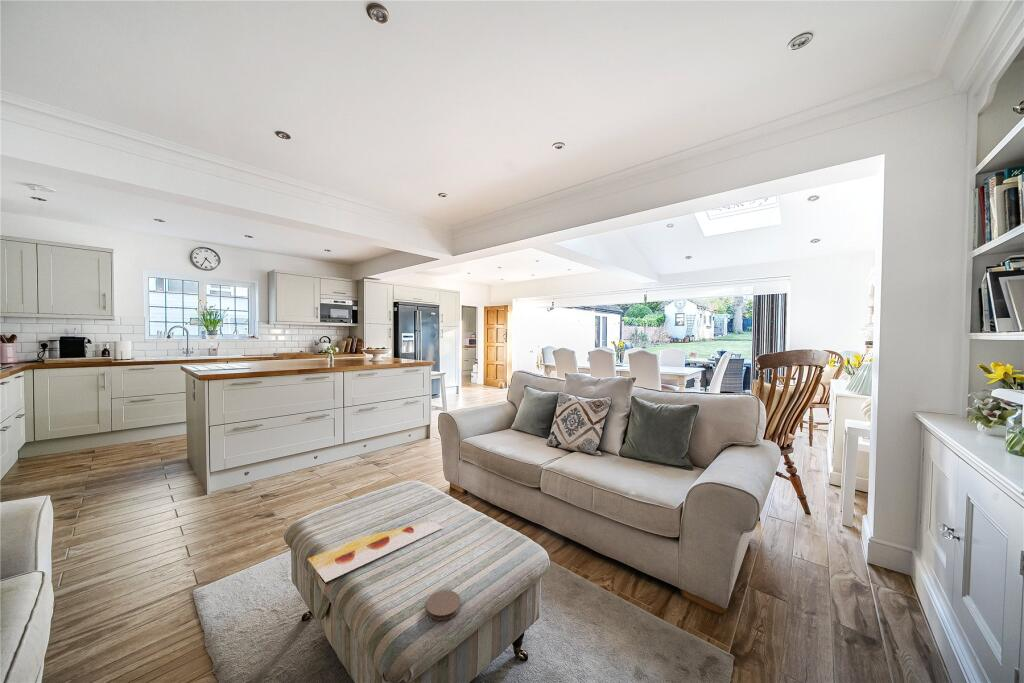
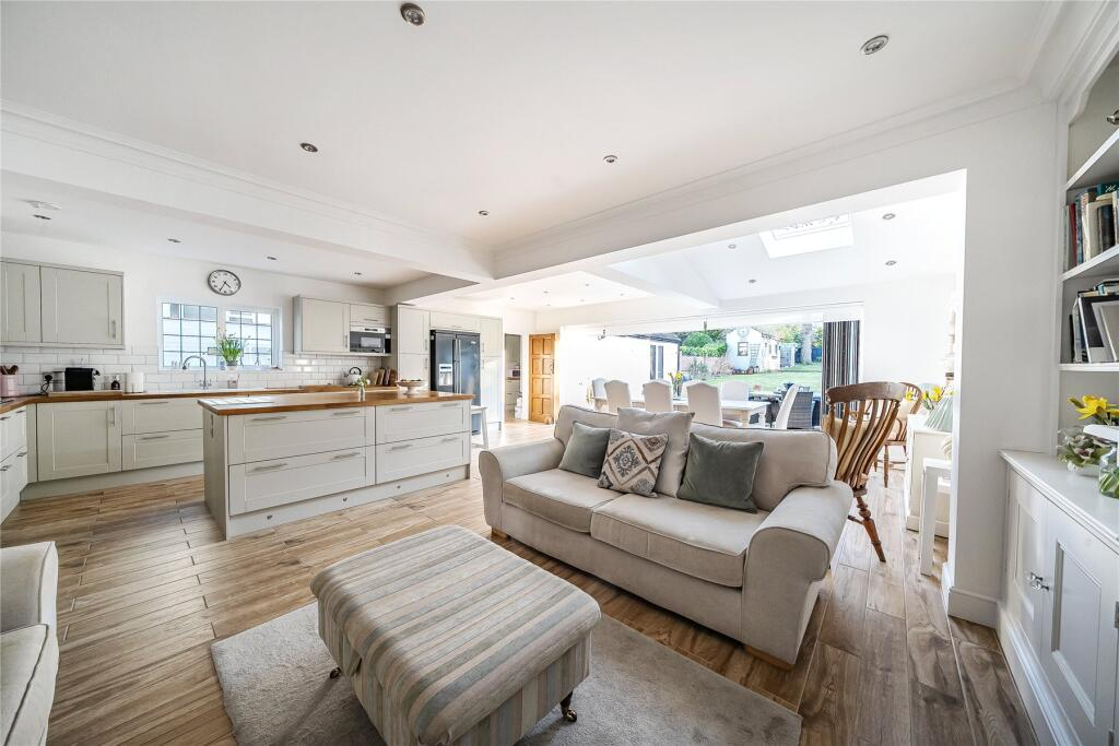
- painting (380, 542)
- coaster (443, 604)
